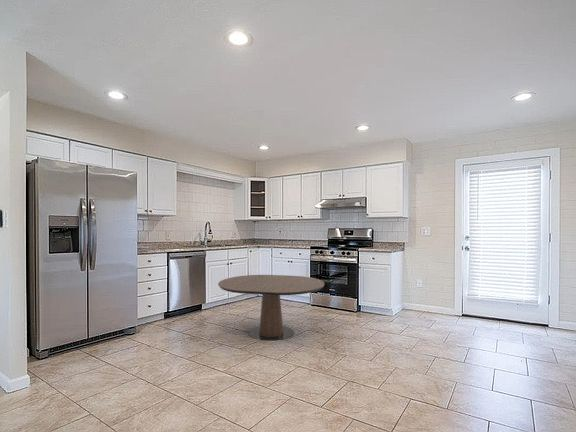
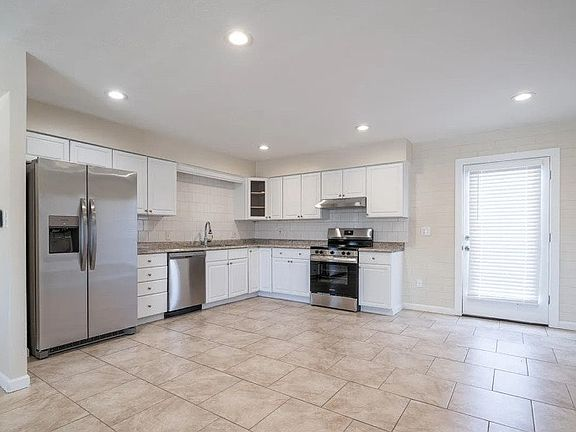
- dining table (269, 309)
